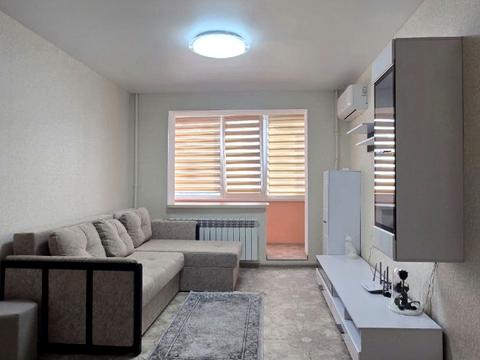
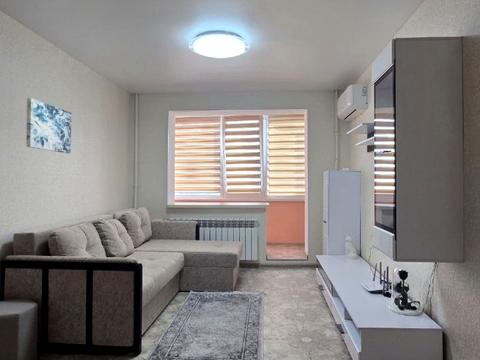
+ wall art (50, 128)
